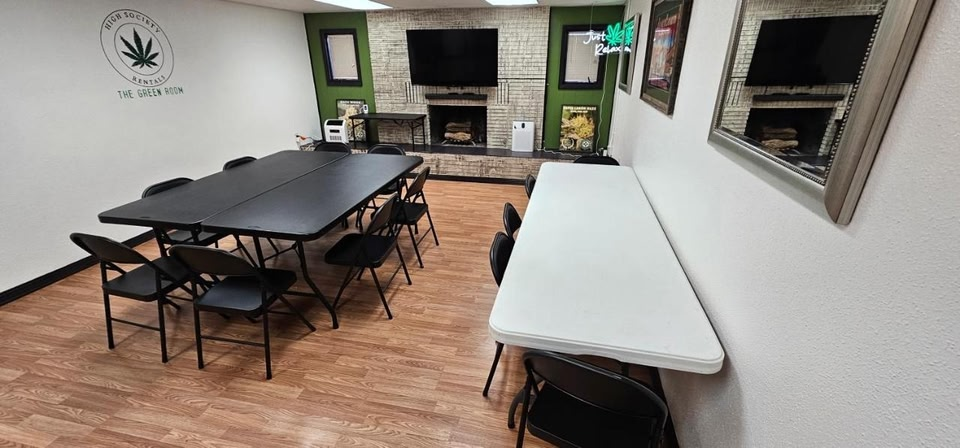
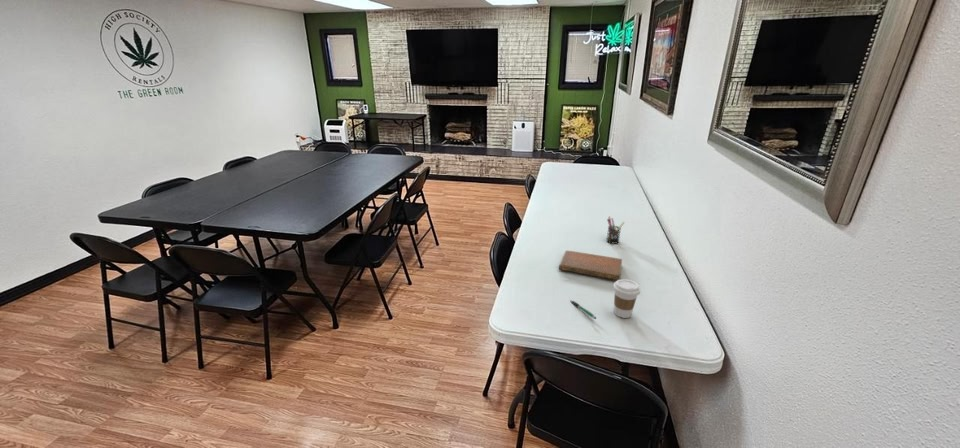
+ coffee cup (624, 298)
+ pen holder (613, 229)
+ notebook (590, 264)
+ pen (582, 308)
